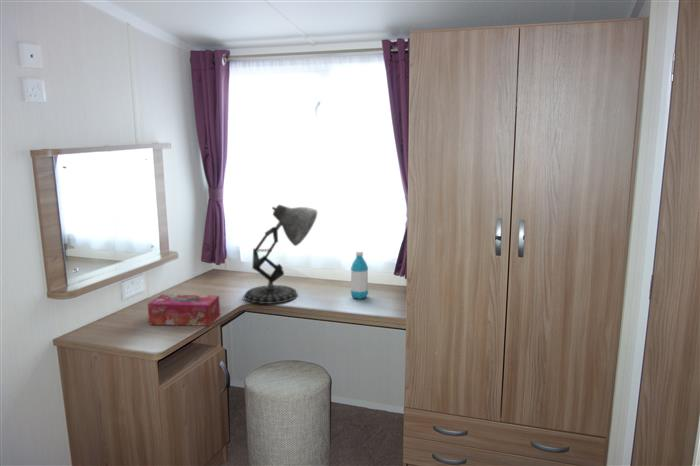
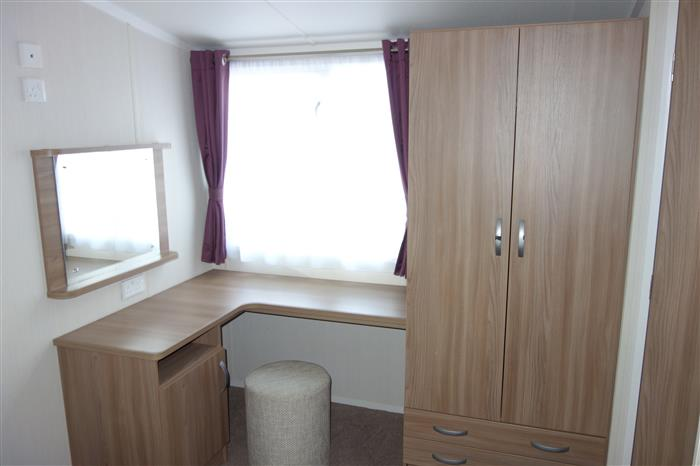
- tissue box (184, 309)
- water bottle (359, 274)
- desk lamp (273, 247)
